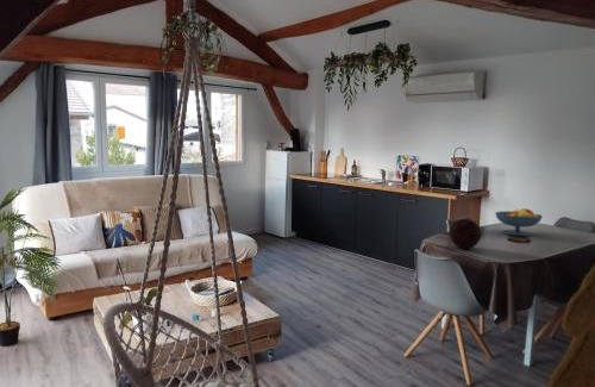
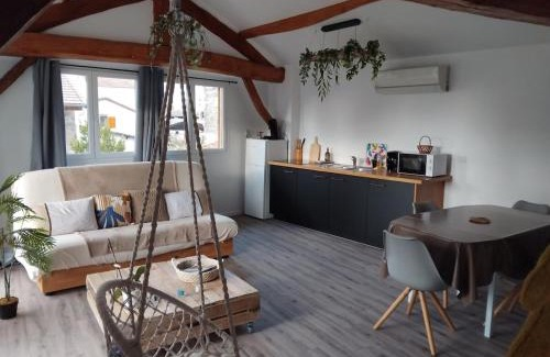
- fruit bowl (518, 220)
- decorative orb (465, 233)
